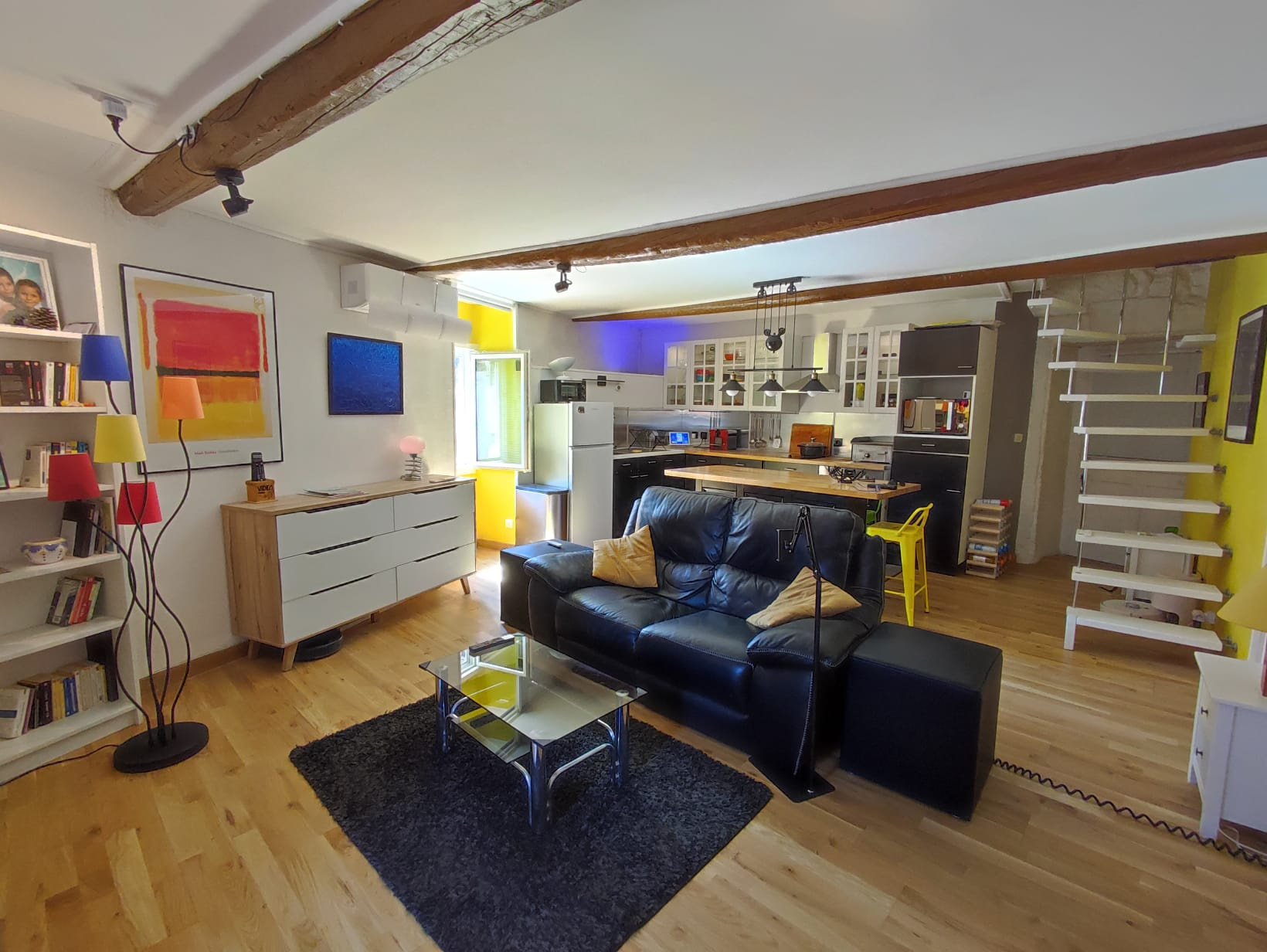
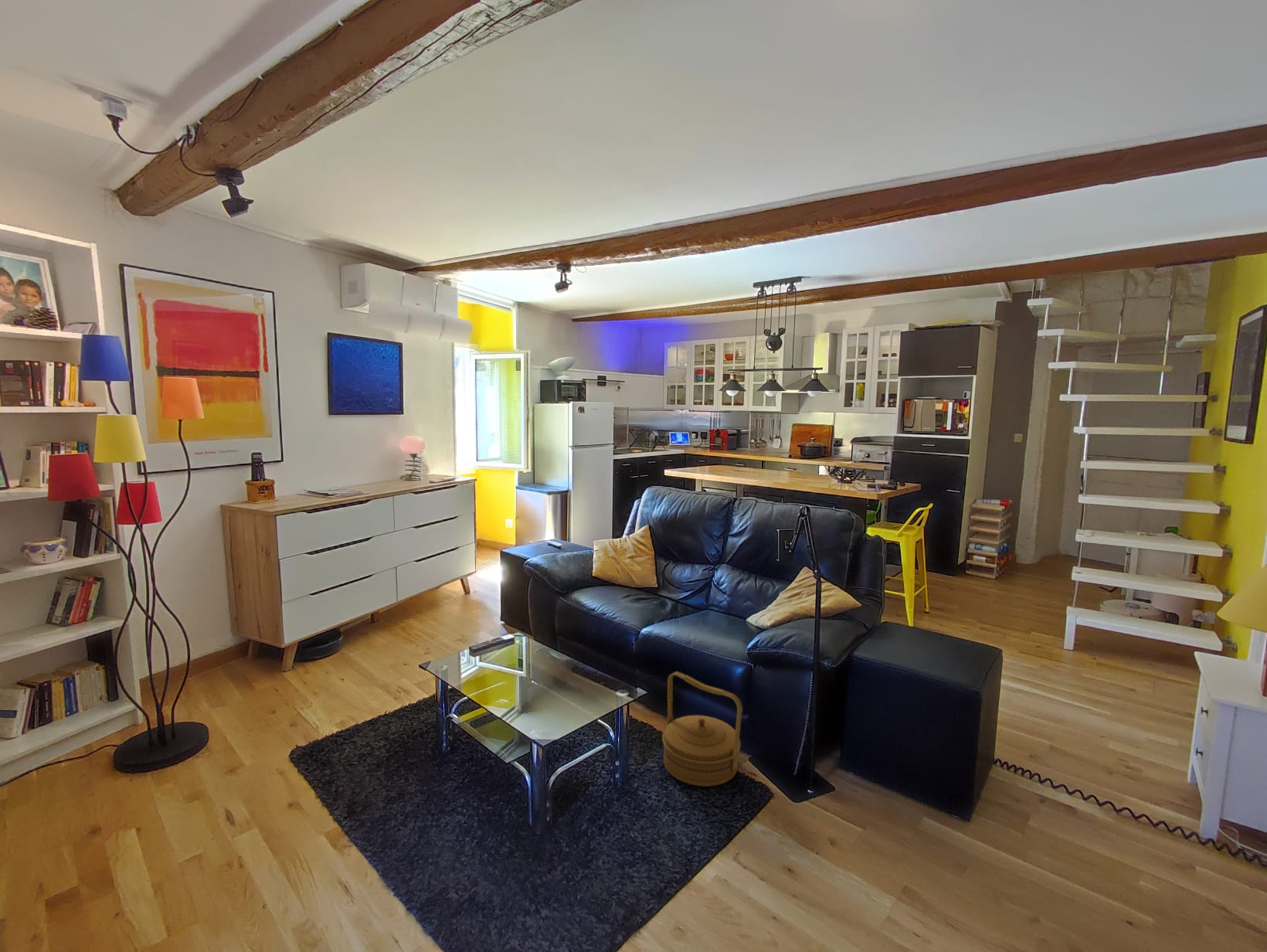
+ basket (701, 723)
